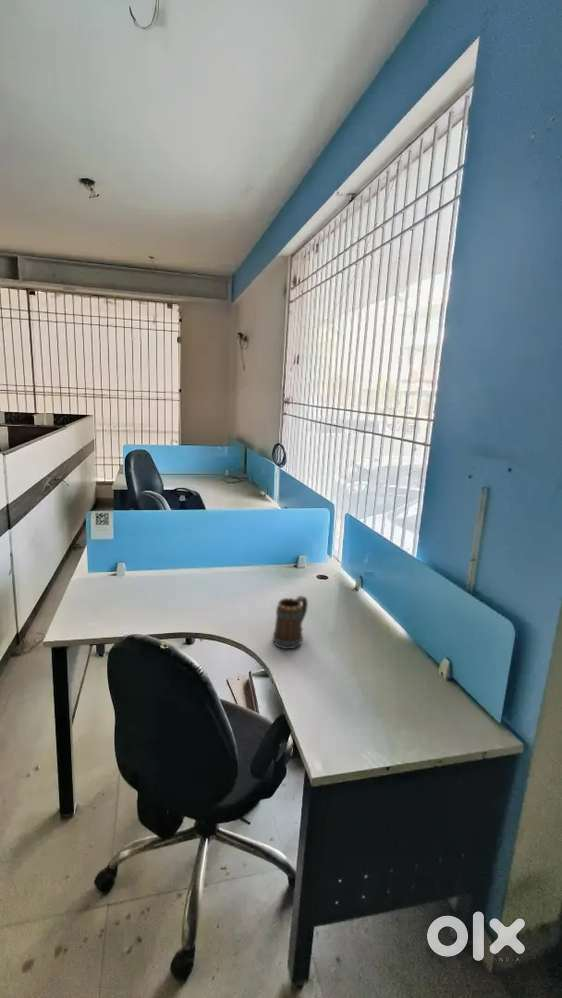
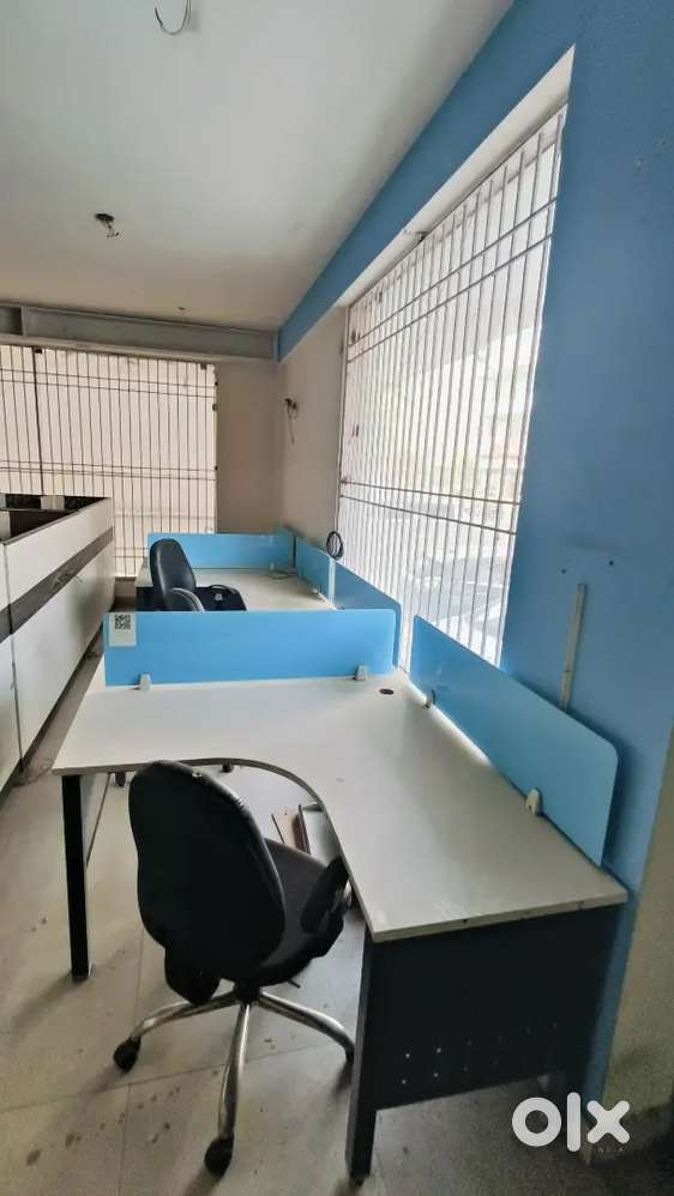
- mug (292, 620)
